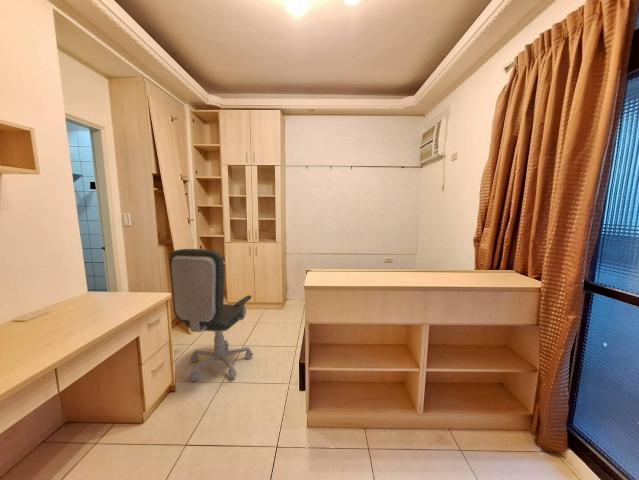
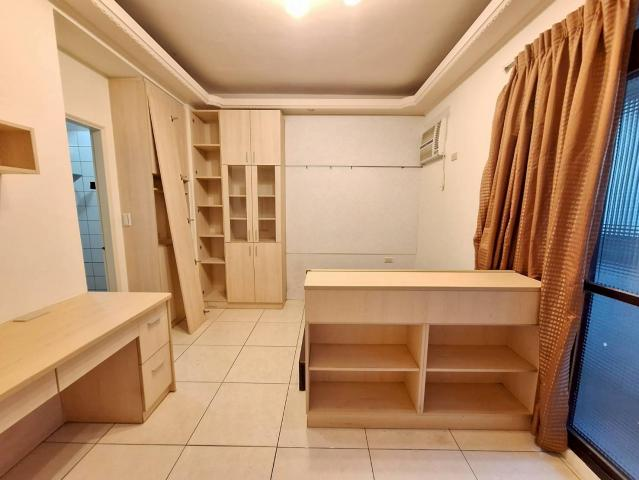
- office chair (215, 307)
